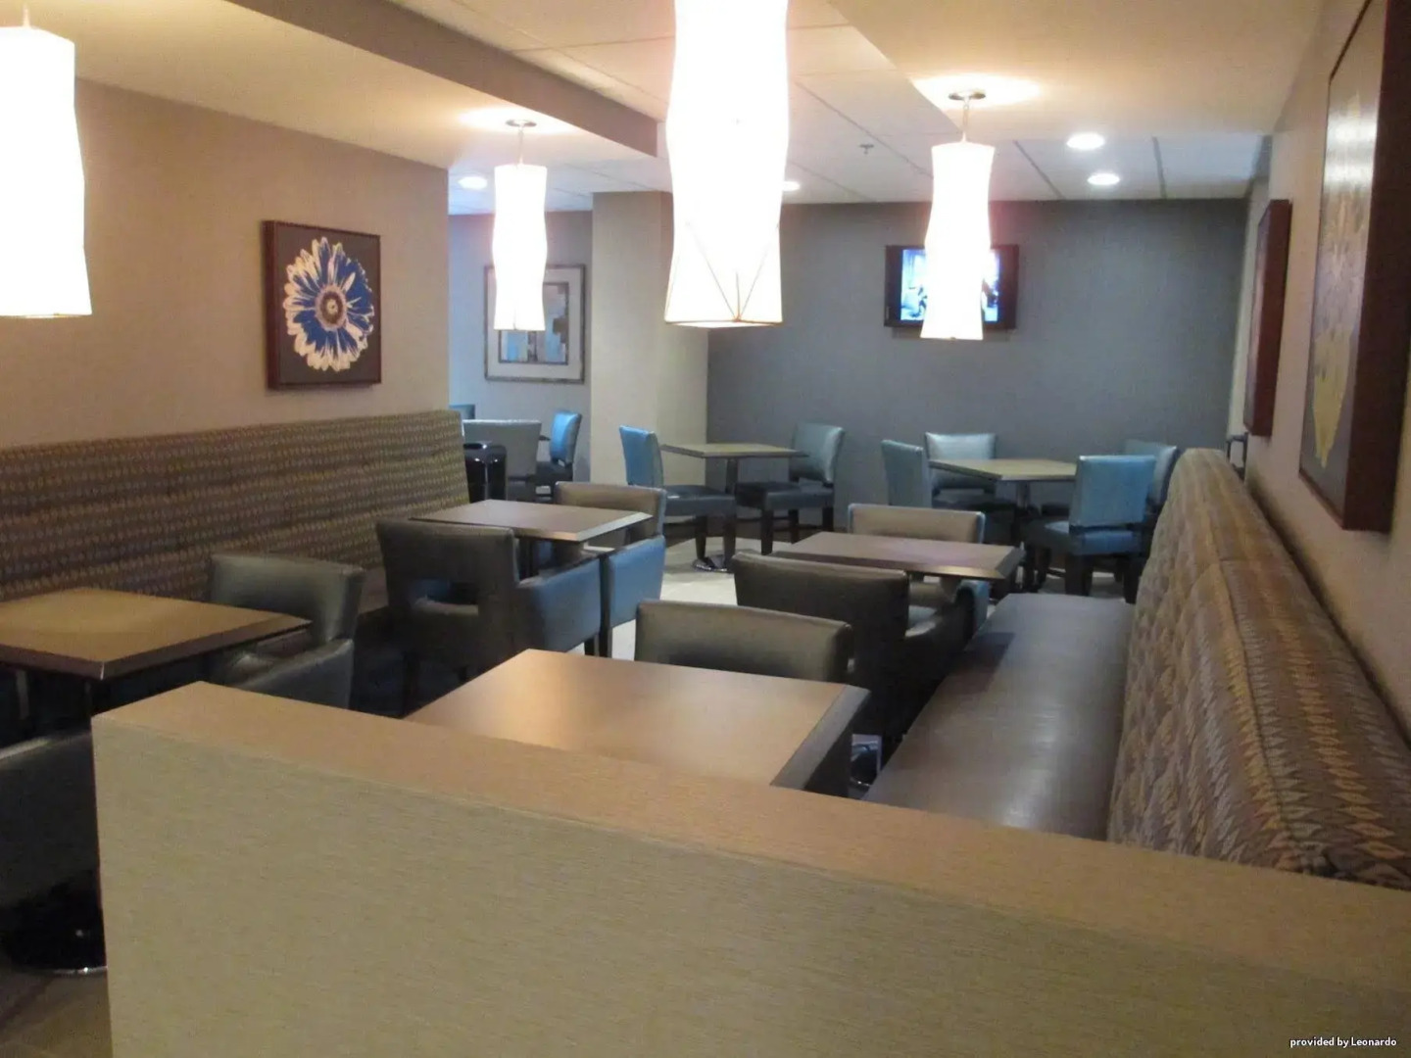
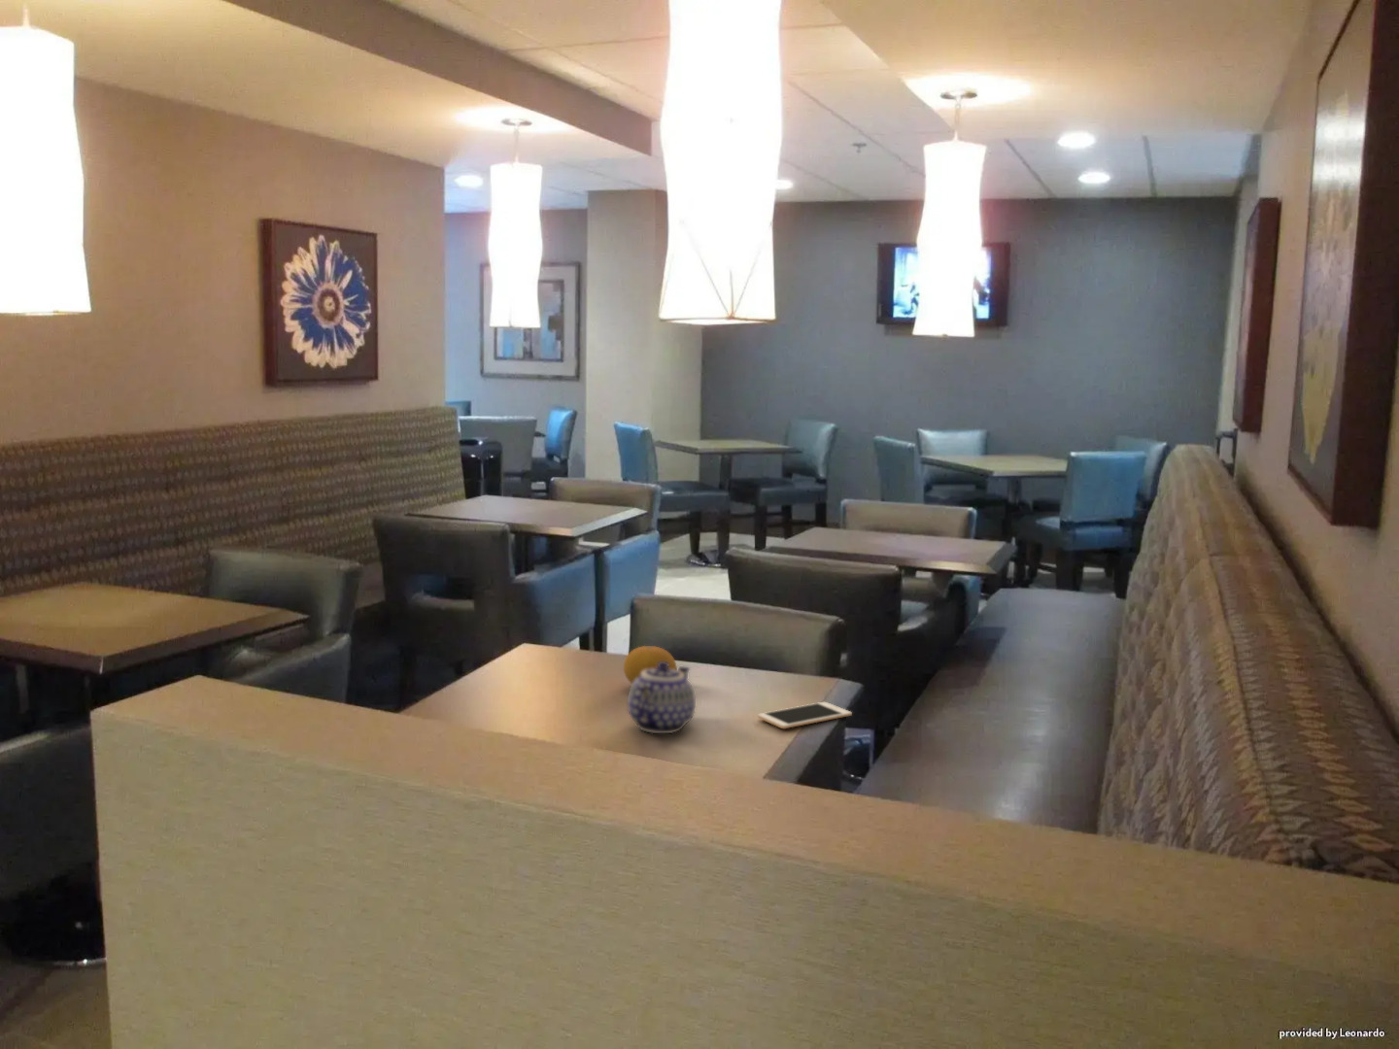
+ teapot (662, 693)
+ cell phone (804, 715)
+ fruit (649, 668)
